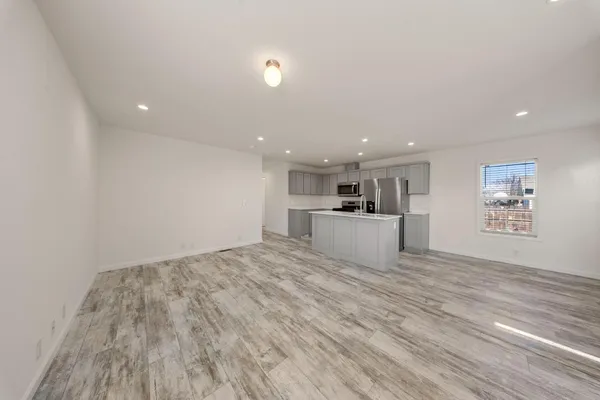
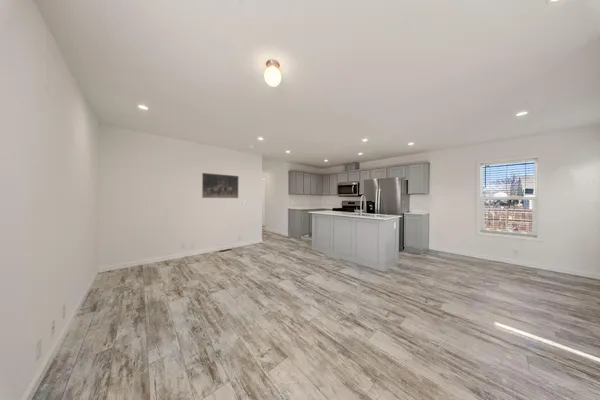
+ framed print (221, 186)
